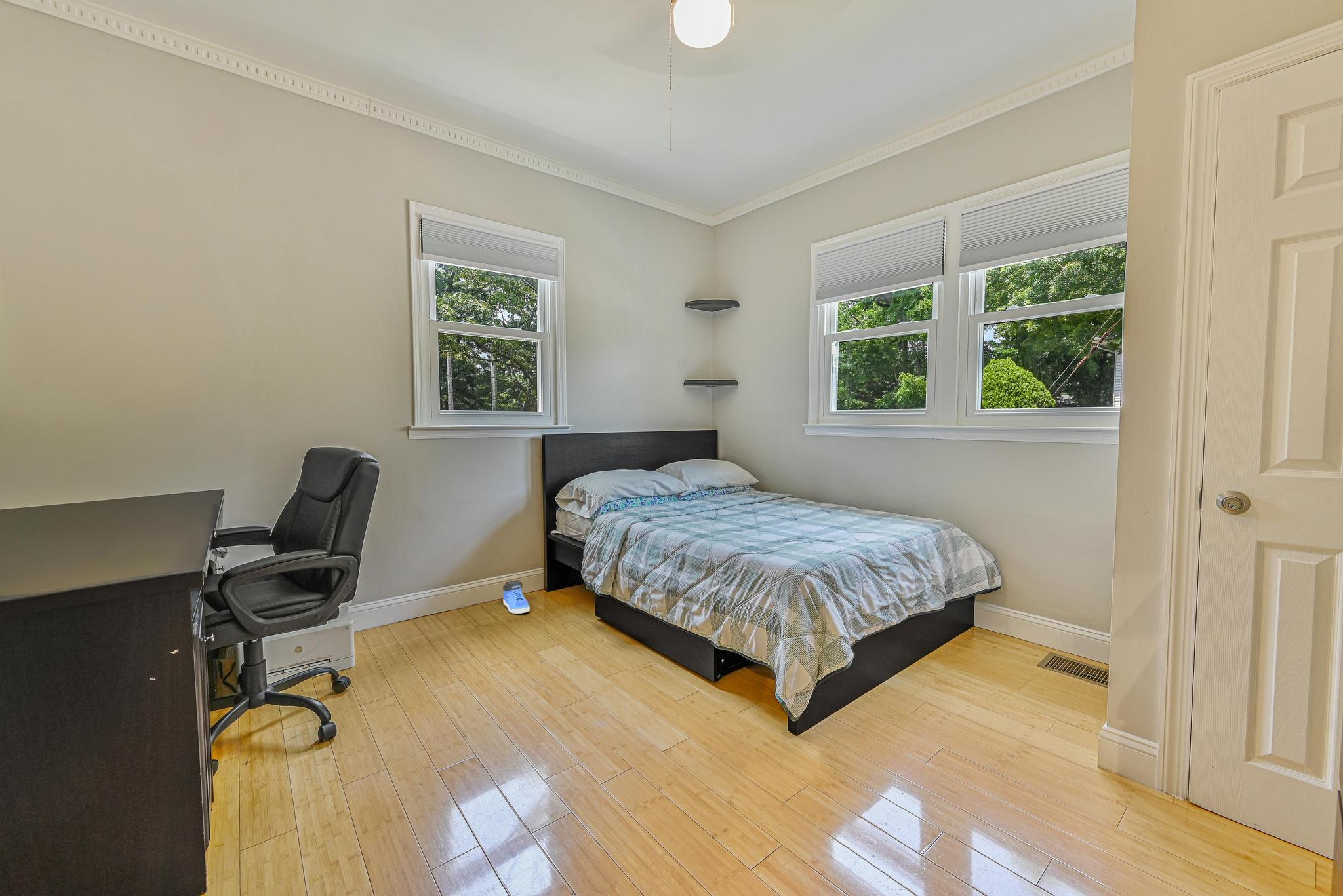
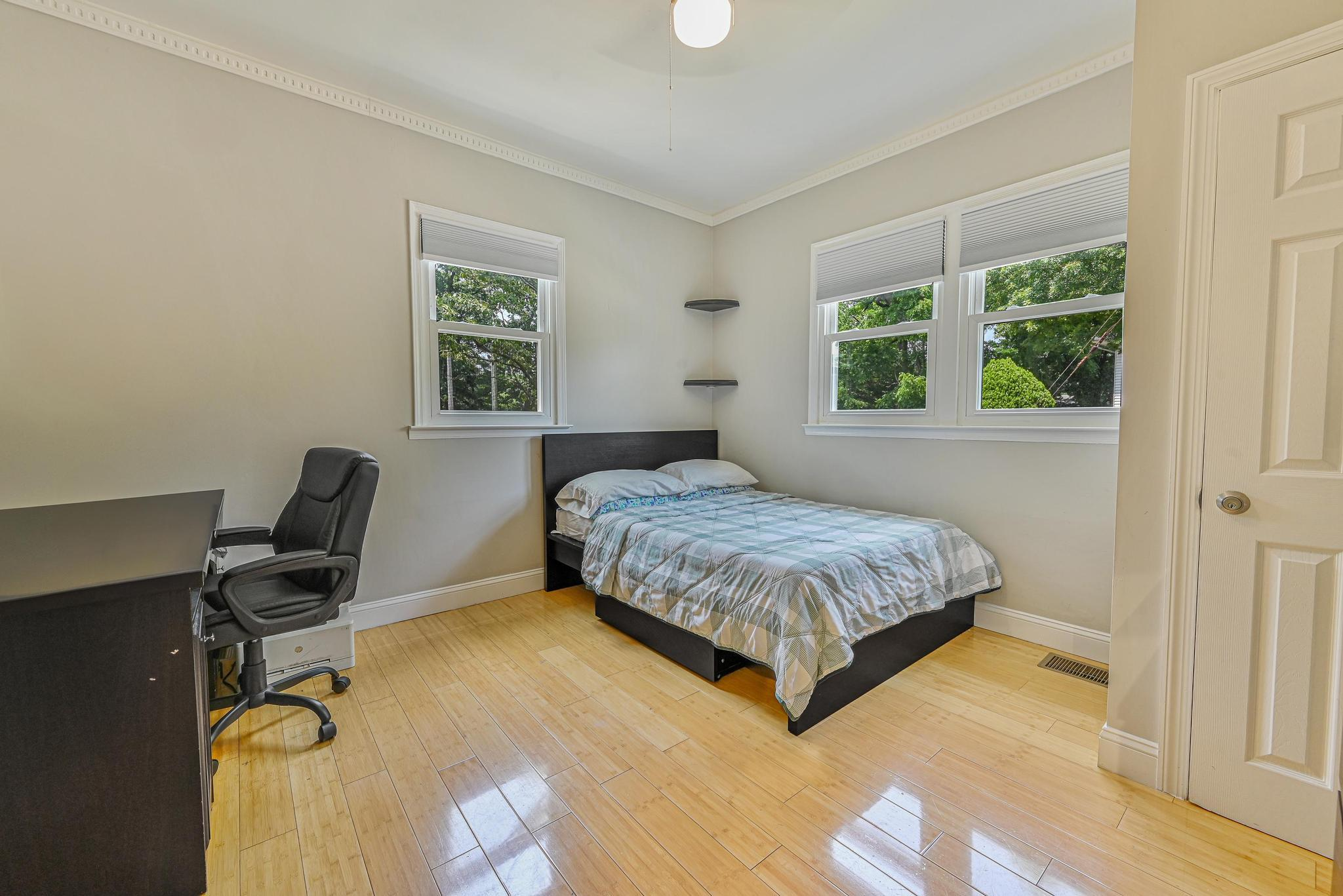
- sneaker (515, 594)
